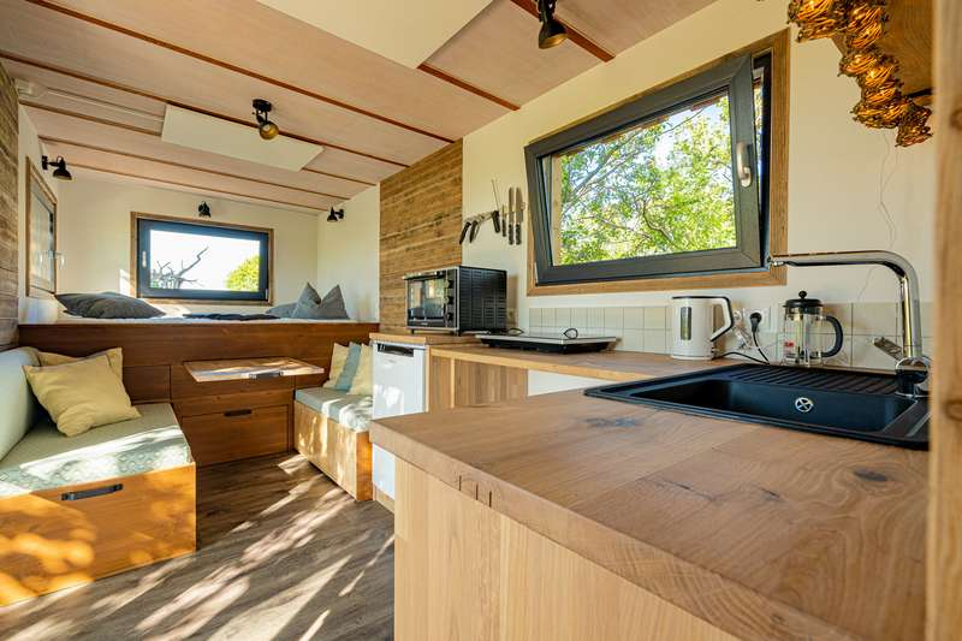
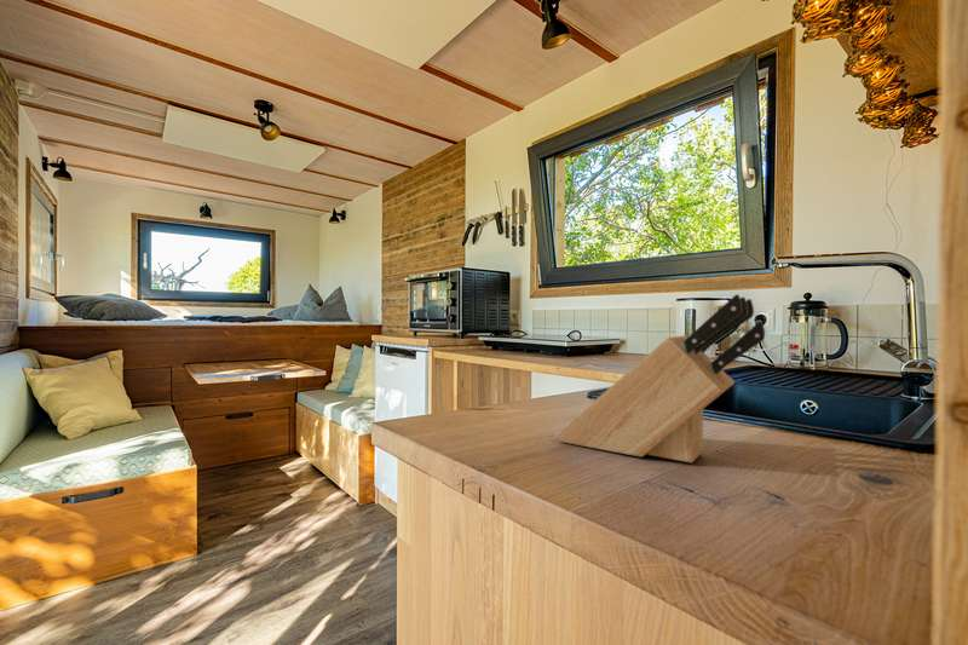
+ knife block (655, 374)
